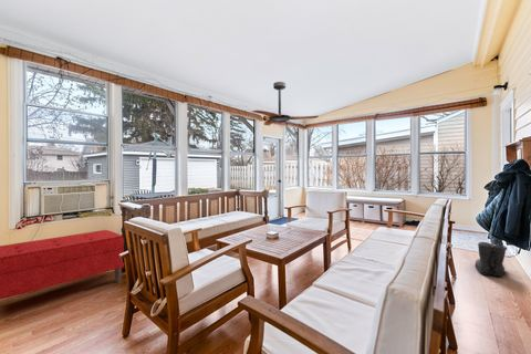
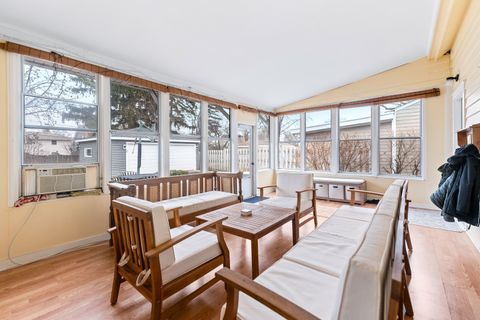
- boots (490, 257)
- ceiling fan (280, 103)
- bench (55, 267)
